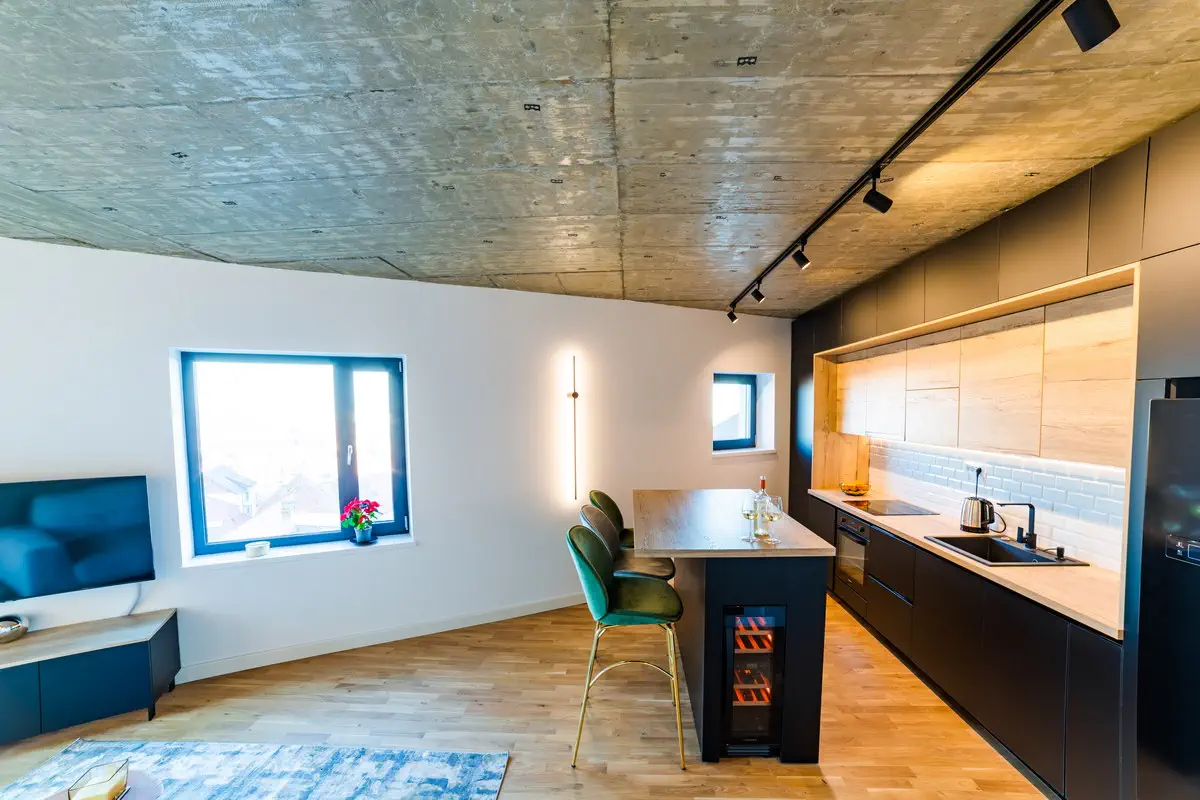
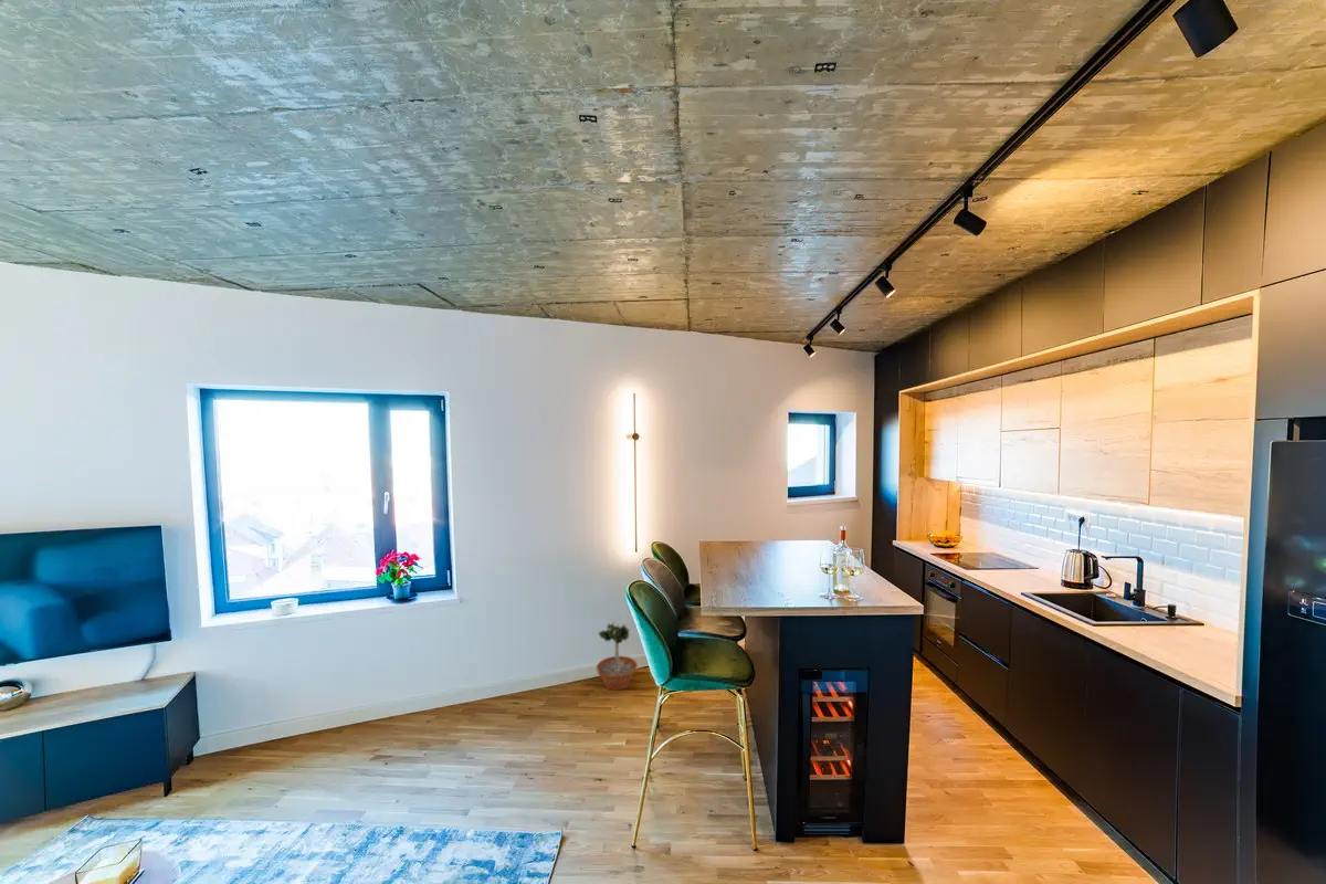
+ potted tree (617, 651)
